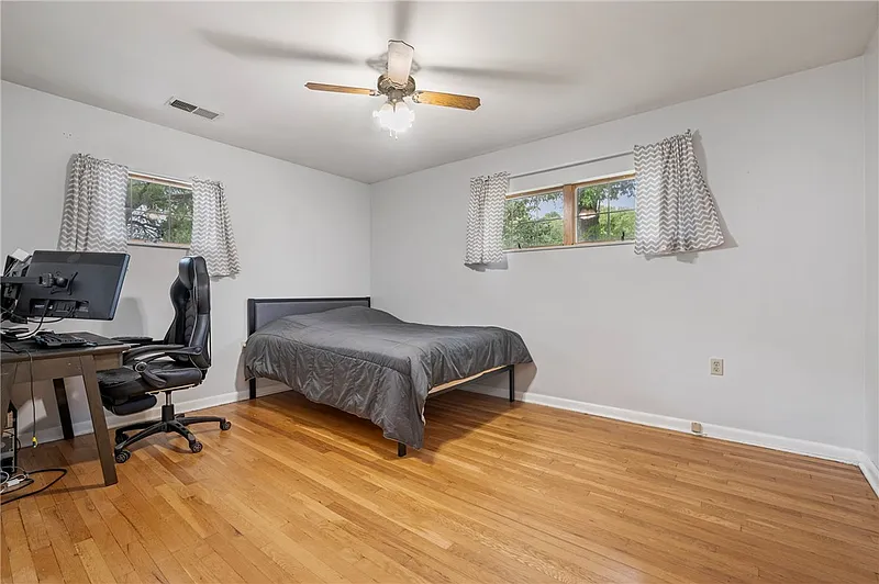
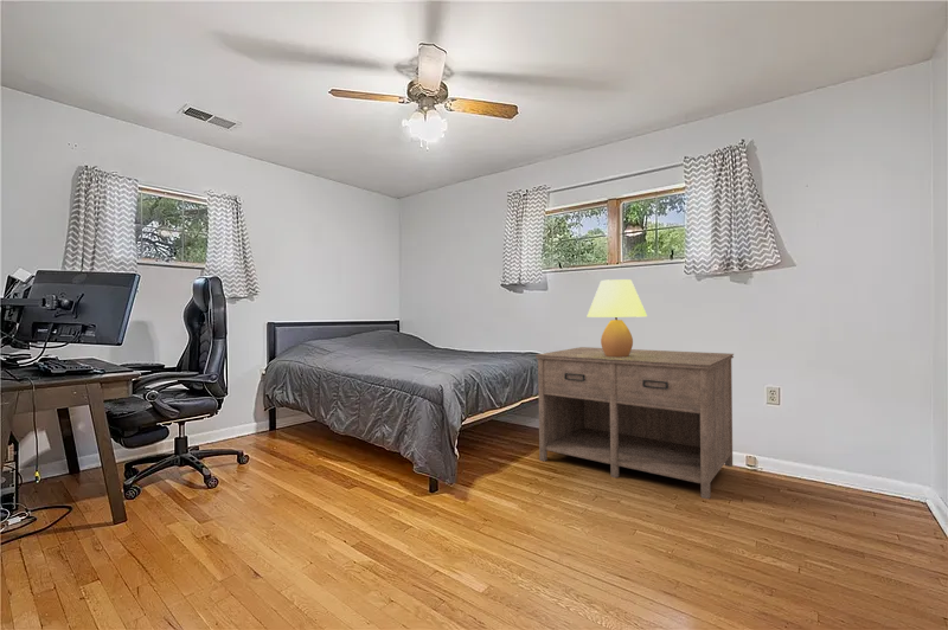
+ table lamp (616, 317)
+ nightstand (633, 409)
